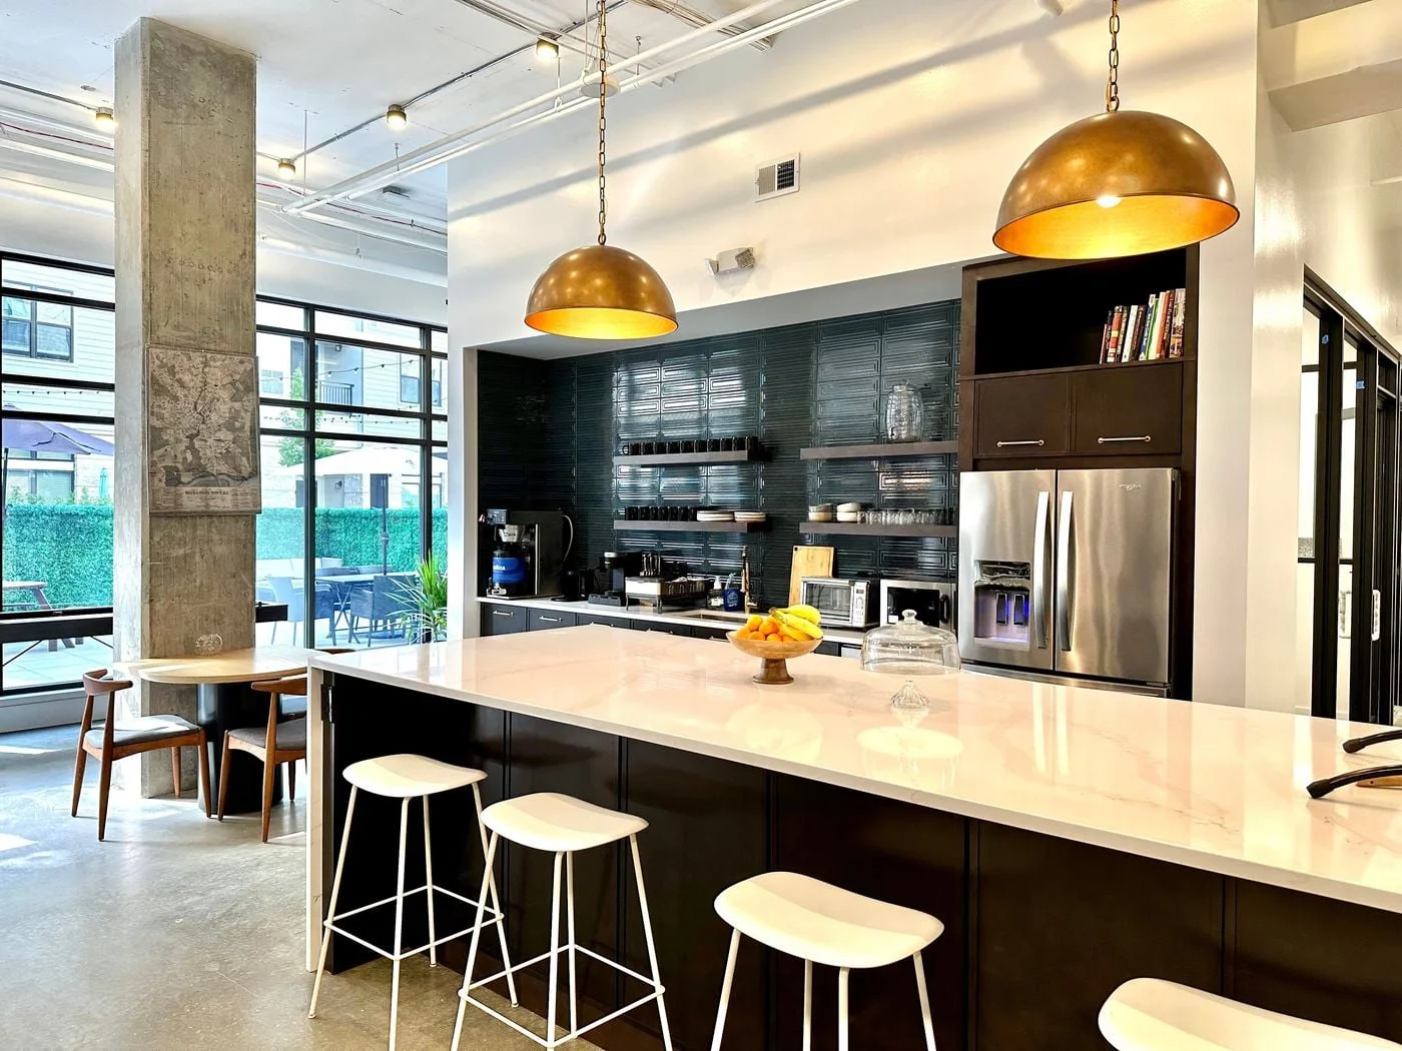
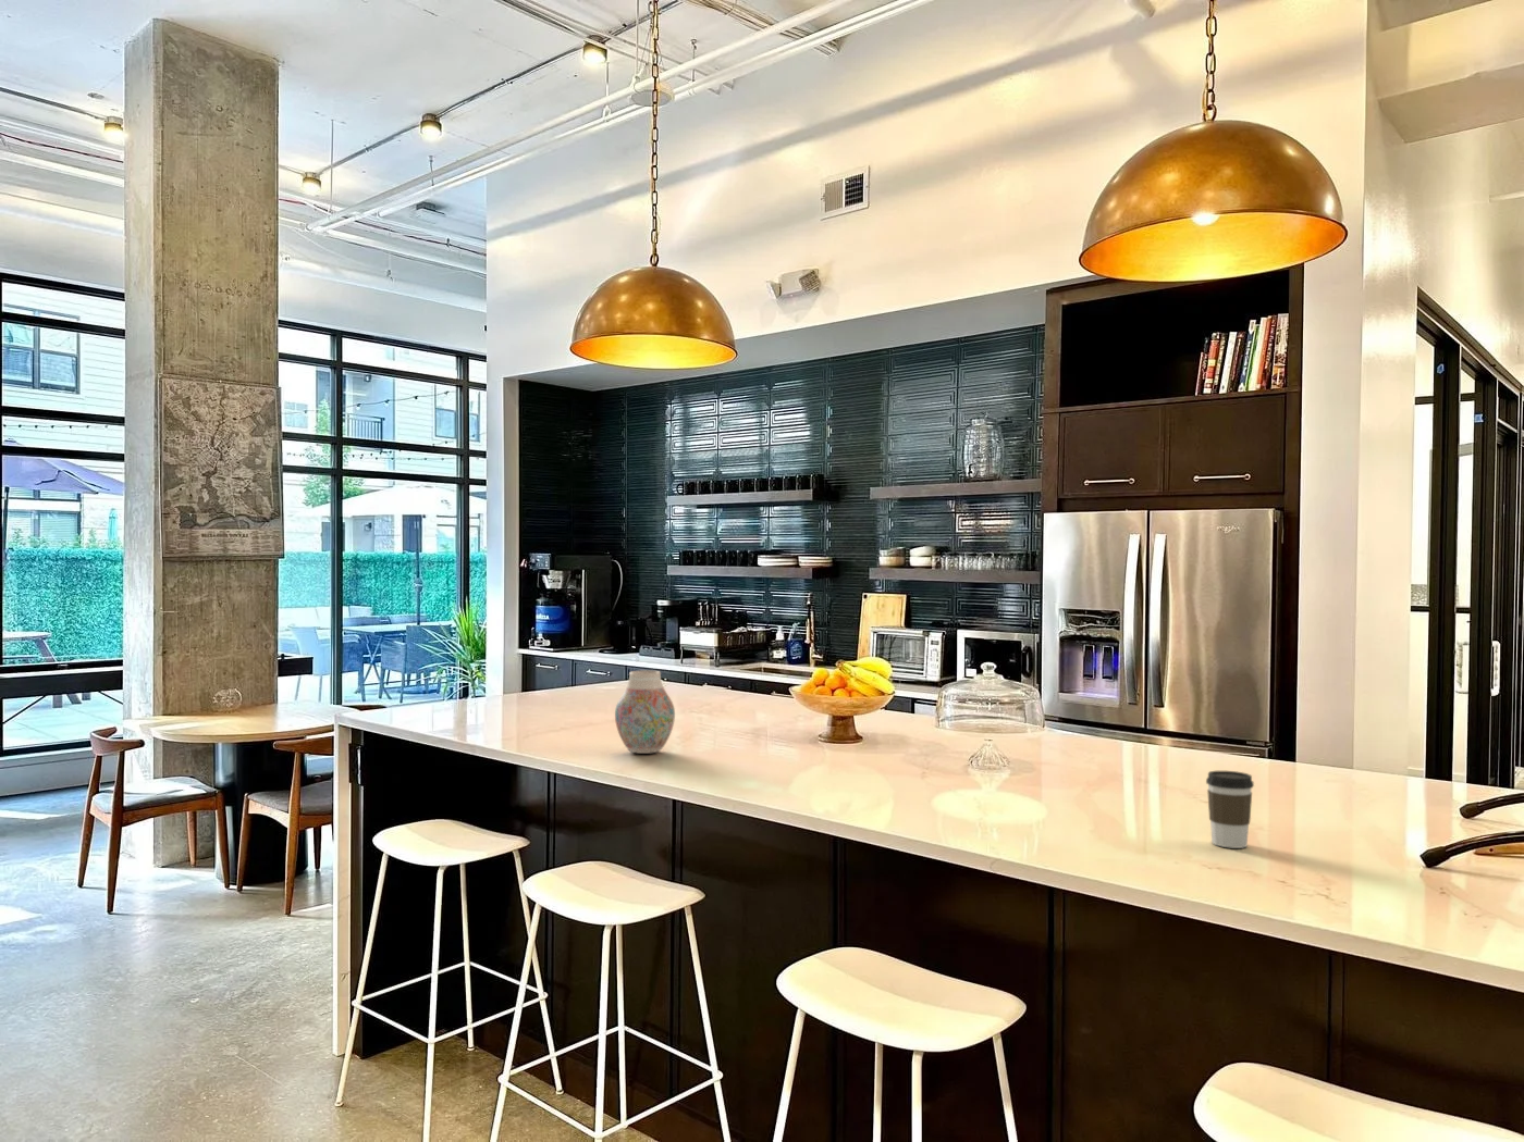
+ vase (644, 711)
+ coffee cup (1229, 809)
